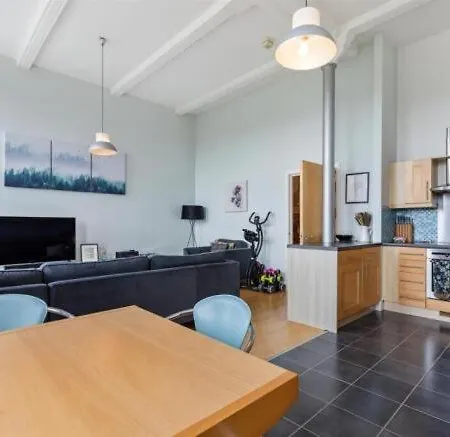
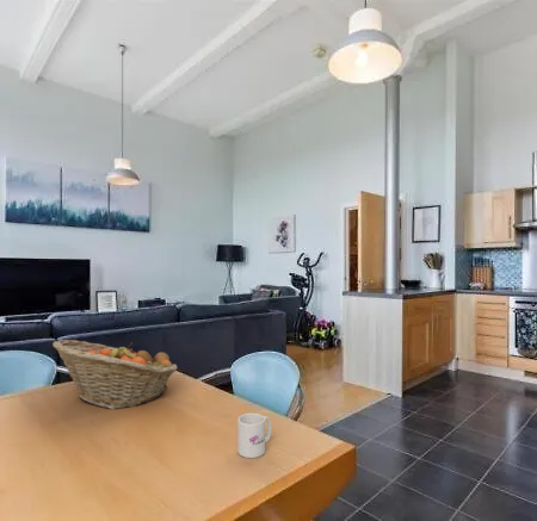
+ fruit basket (116, 365)
+ mug (255, 433)
